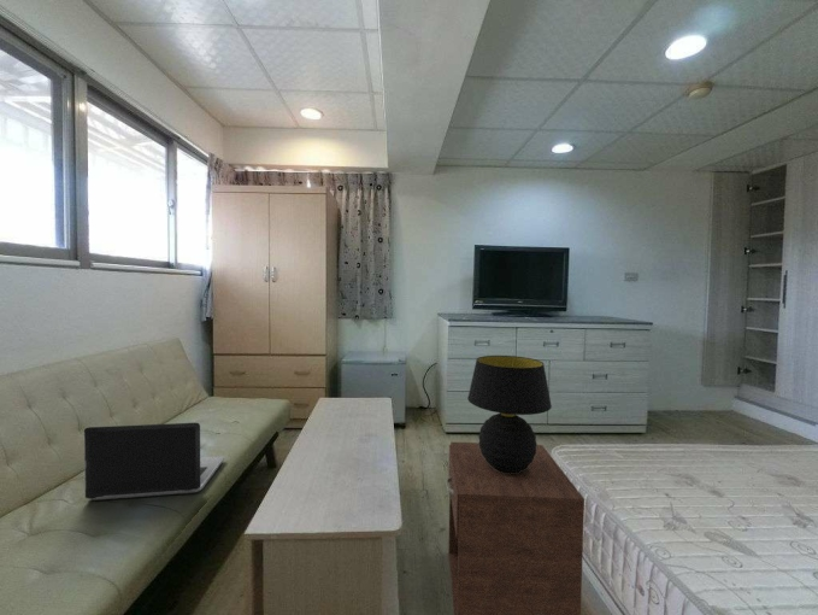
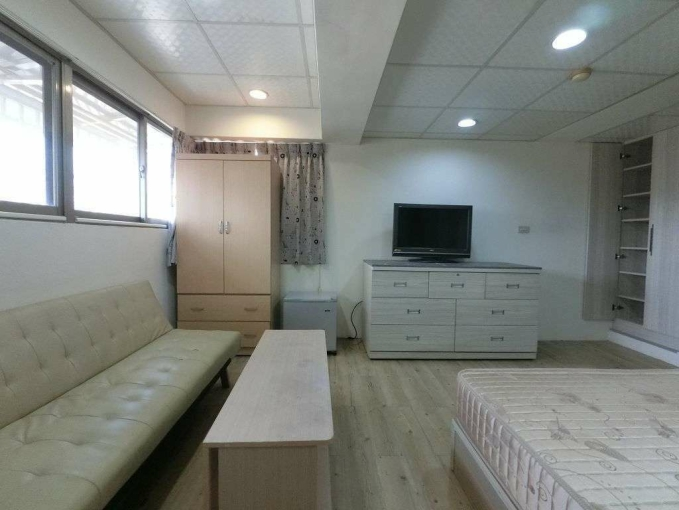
- laptop computer (163, 446)
- table lamp (507, 412)
- nightstand (501, 529)
